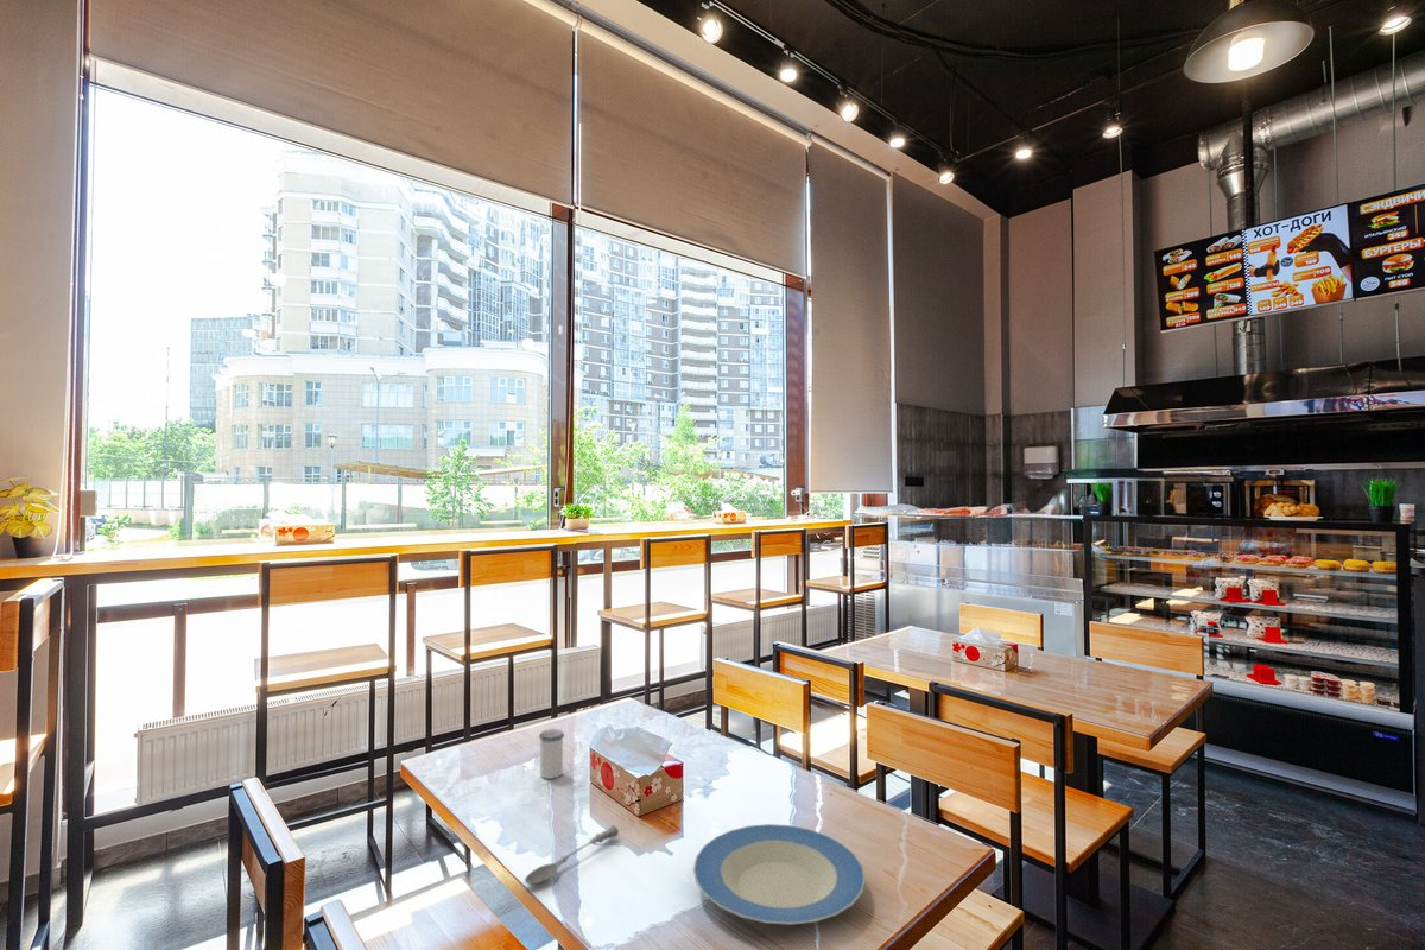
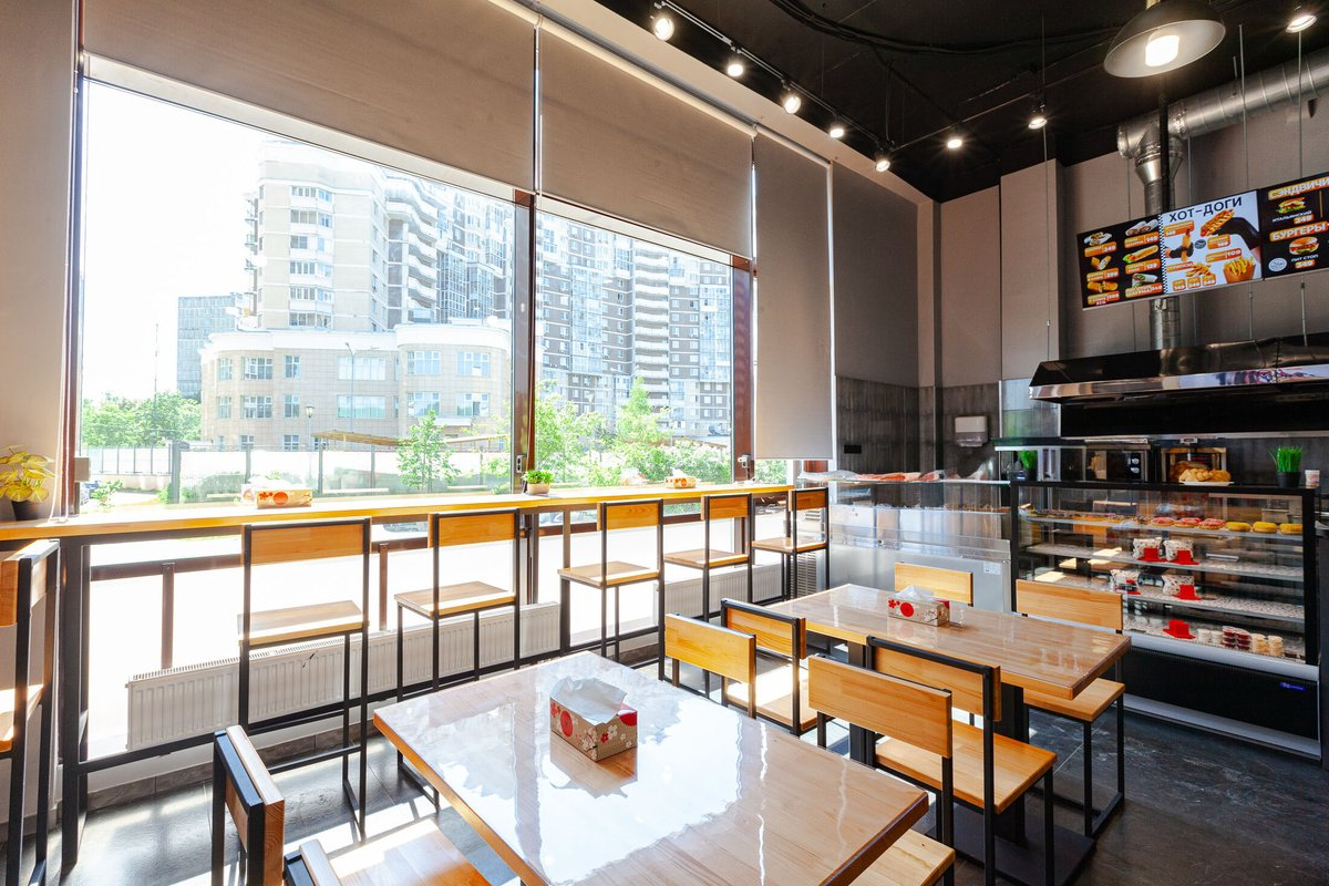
- plate (778, 878)
- soupspoon (572, 854)
- salt shaker (551, 753)
